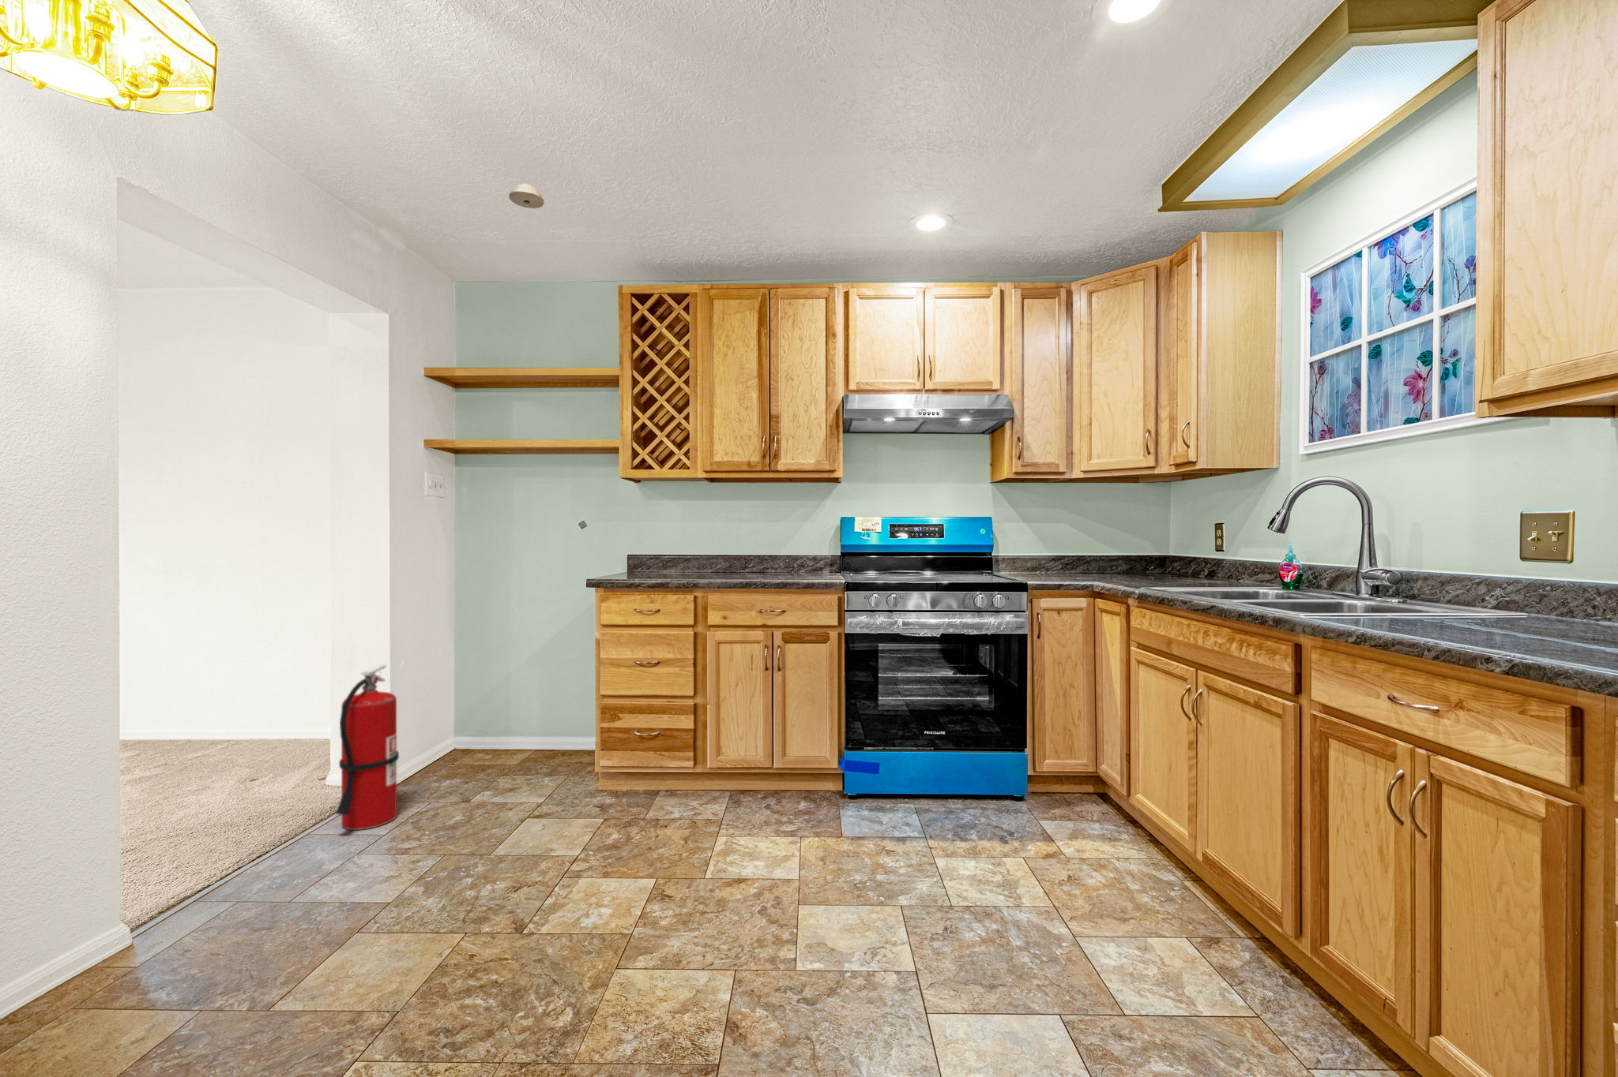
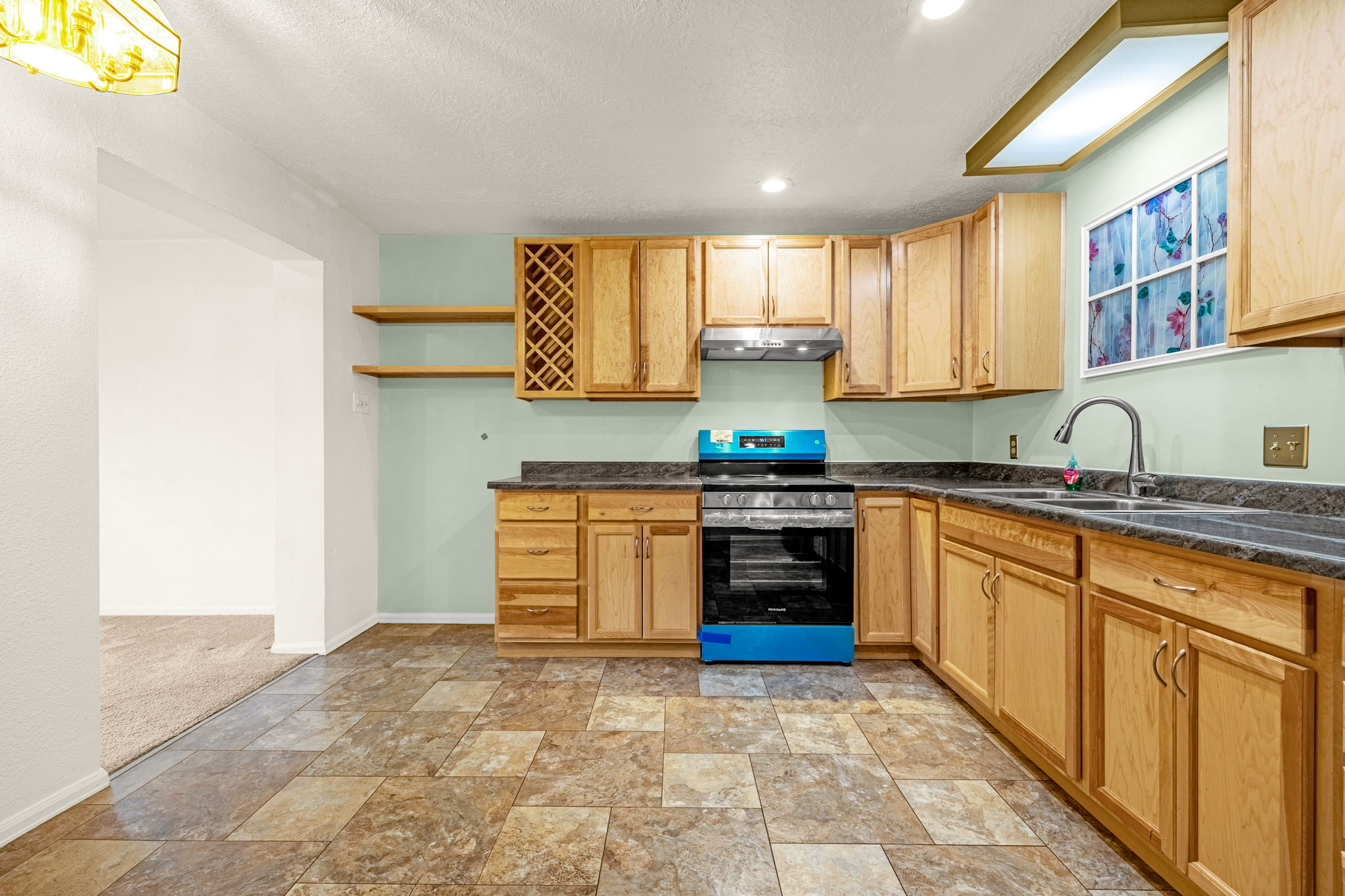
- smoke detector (526, 194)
- fire extinguisher (362, 748)
